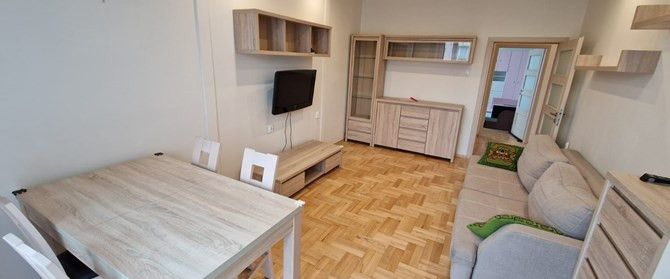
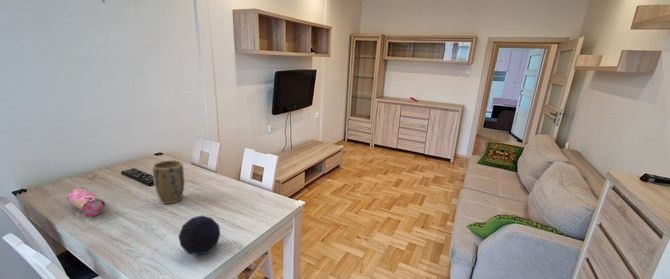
+ plant pot (169, 182)
+ decorative orb (200, 235)
+ pencil case (85, 201)
+ remote control (141, 176)
